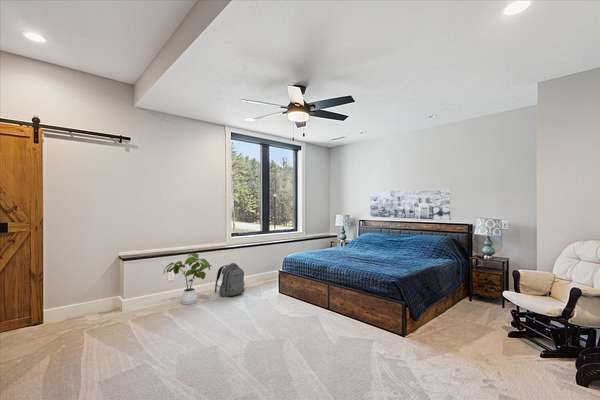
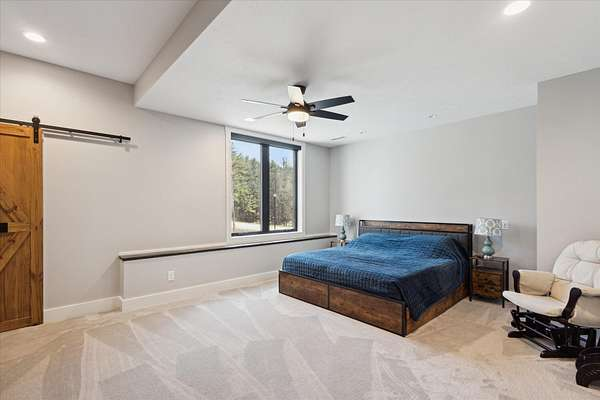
- backpack (231, 278)
- house plant (194, 278)
- wall art (406, 204)
